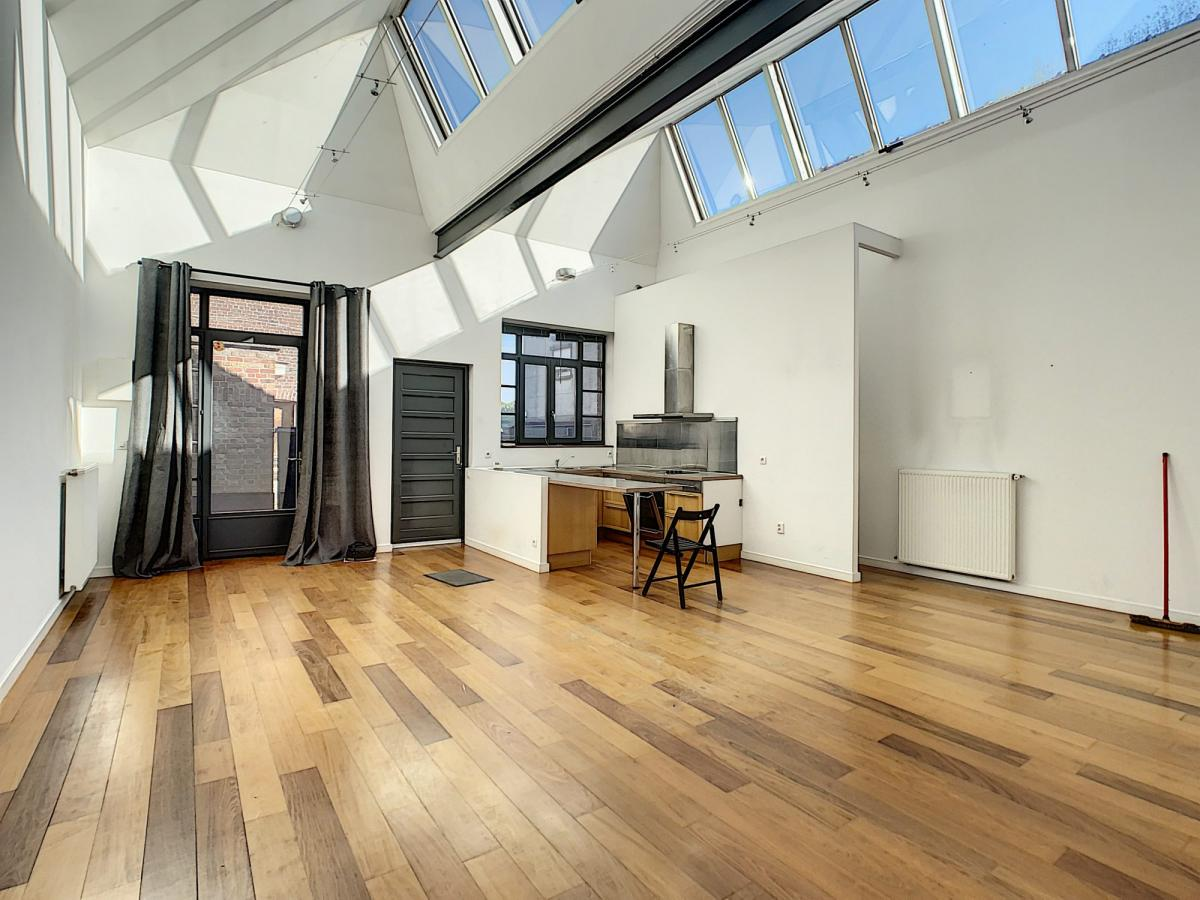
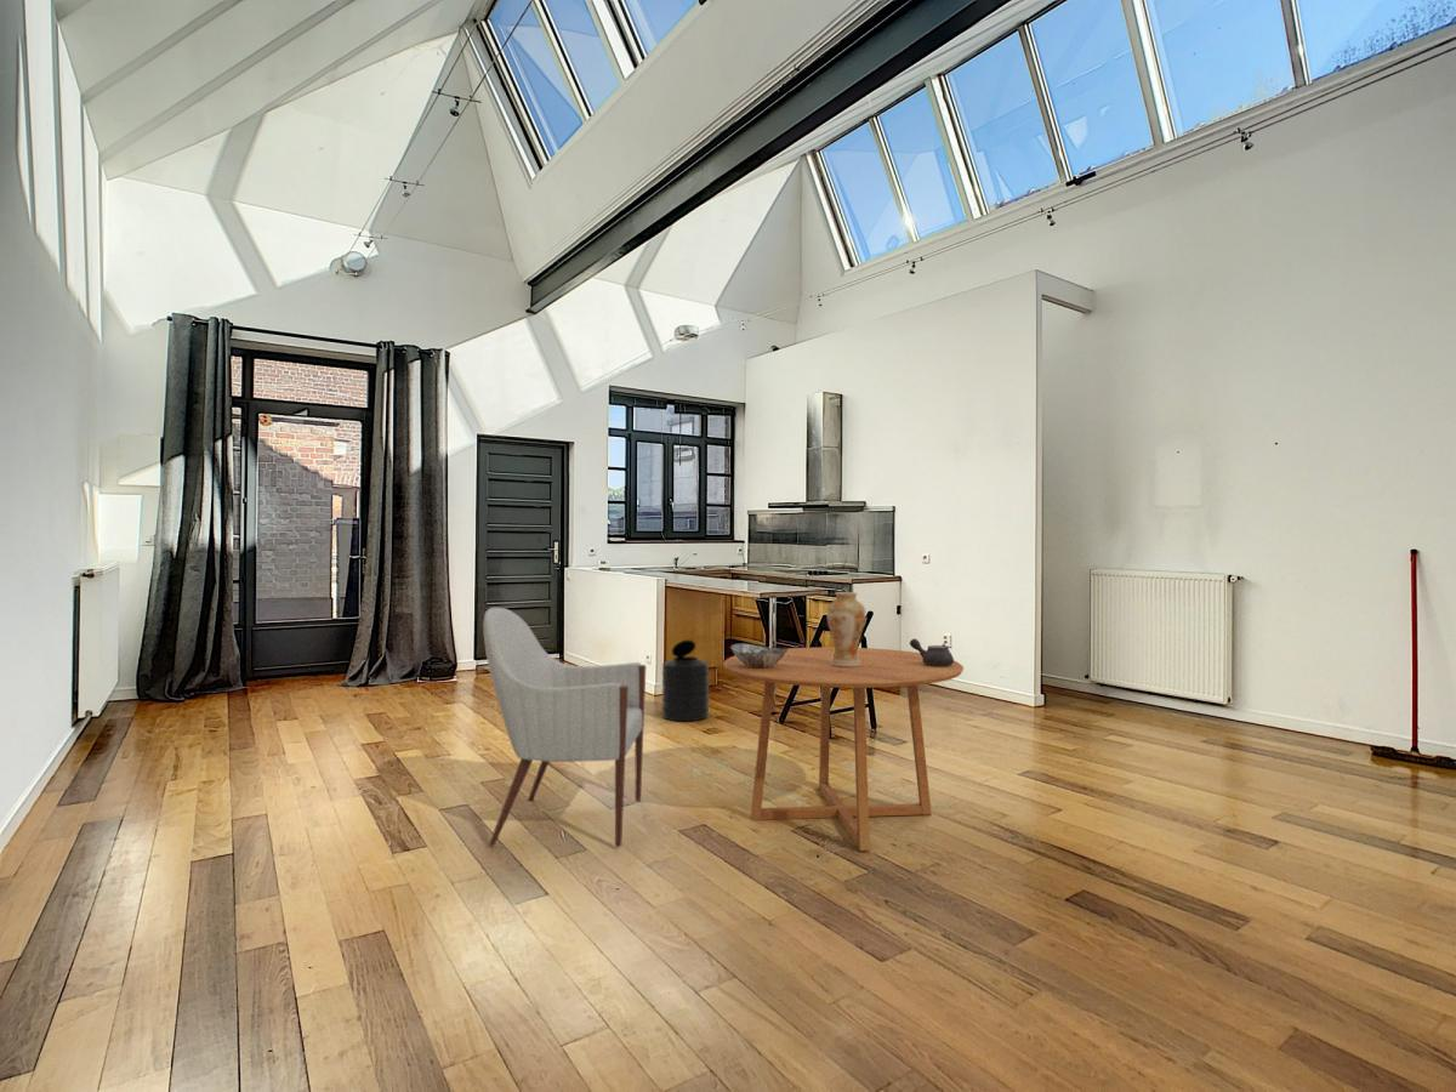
+ chair (563, 715)
+ trash can (686, 677)
+ dining table (829, 738)
+ decorative bowl (758, 655)
+ vase (846, 627)
+ teapot (931, 650)
